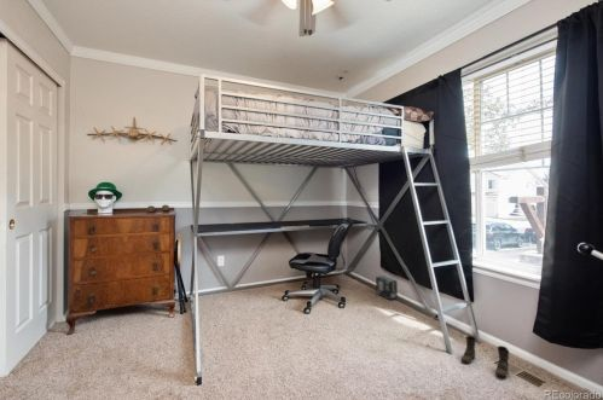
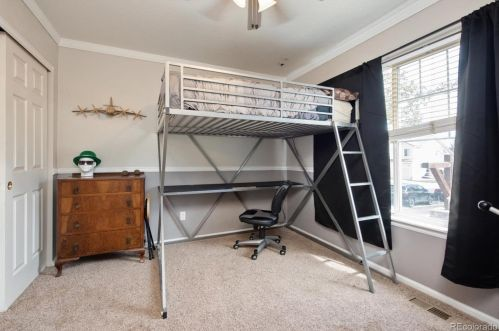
- boots (474, 355)
- box (385, 286)
